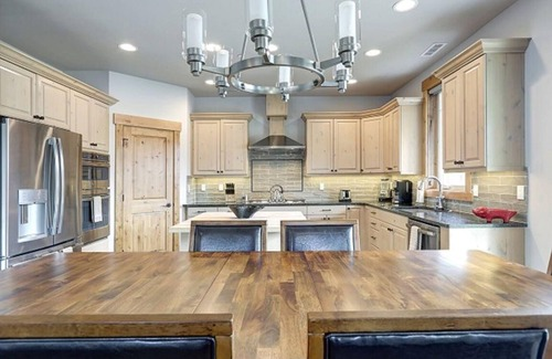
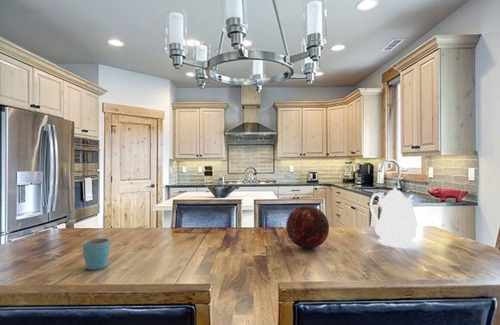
+ mug (99, 252)
+ decorative orb (307, 226)
+ teapot (393, 215)
